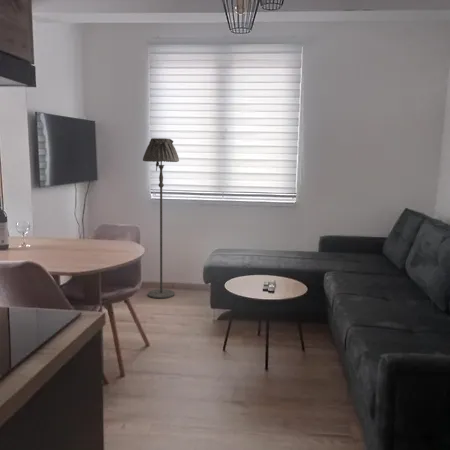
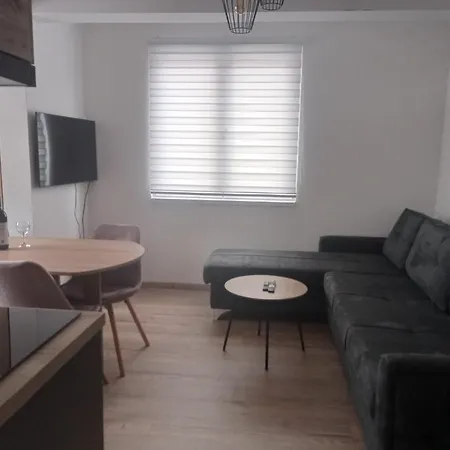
- floor lamp (160, 218)
